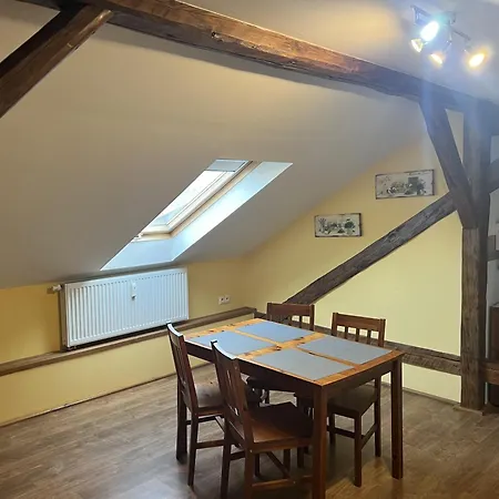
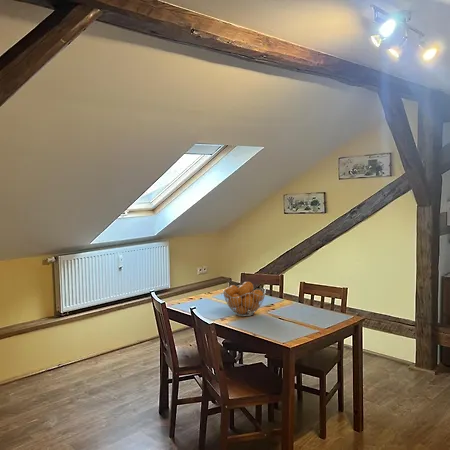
+ fruit basket (244, 298)
